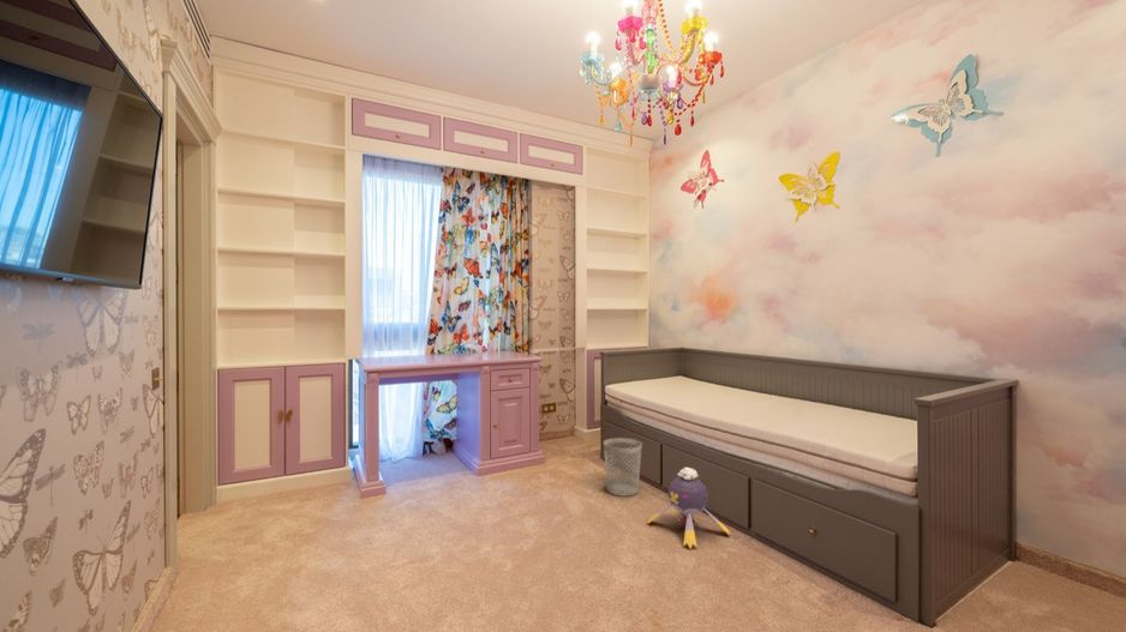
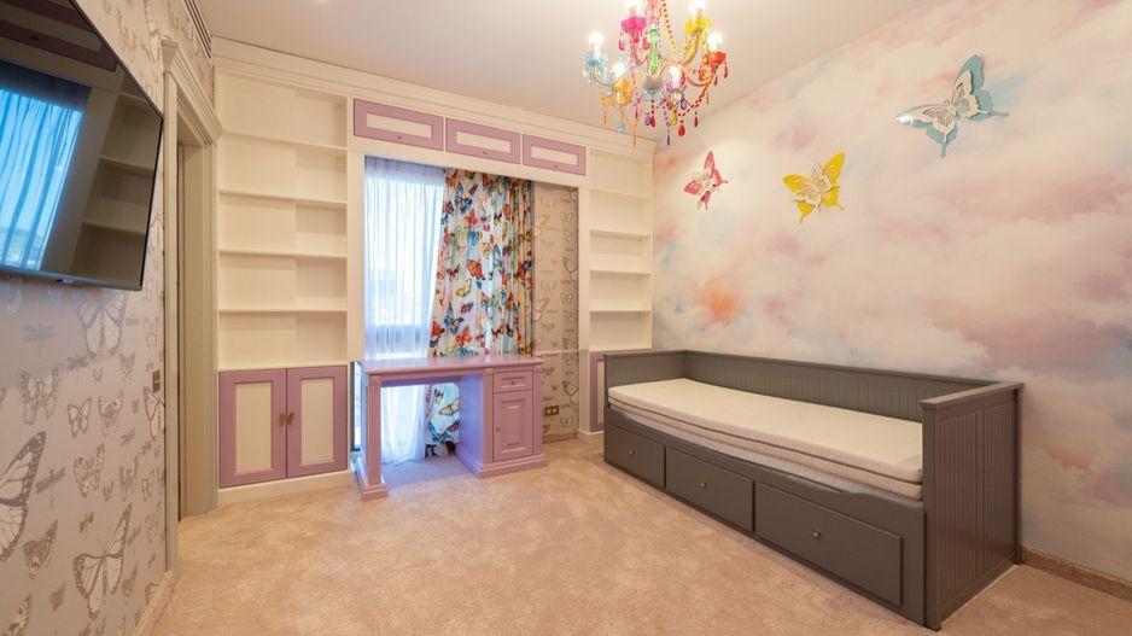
- wastebasket (622, 467)
- plush toy (688, 498)
